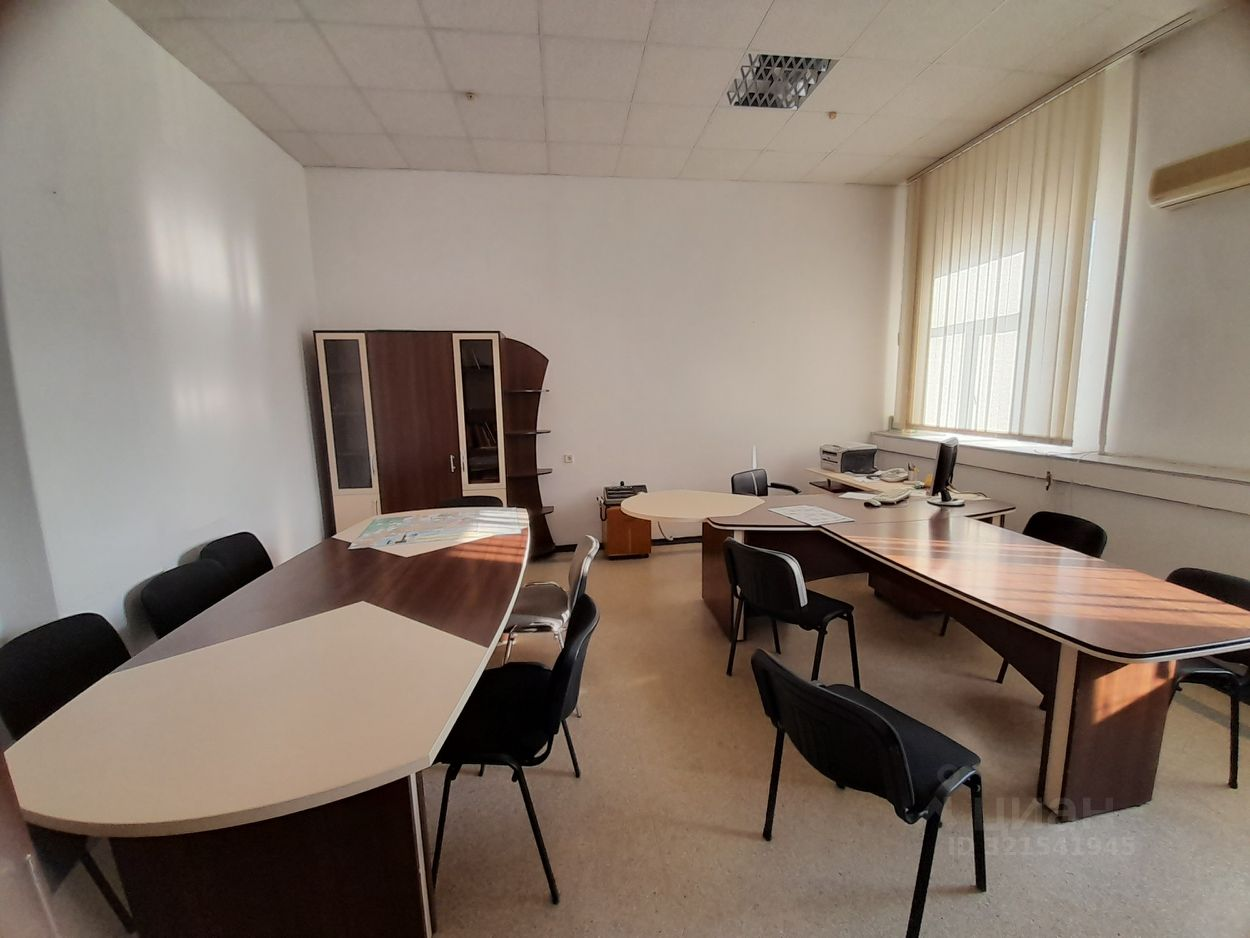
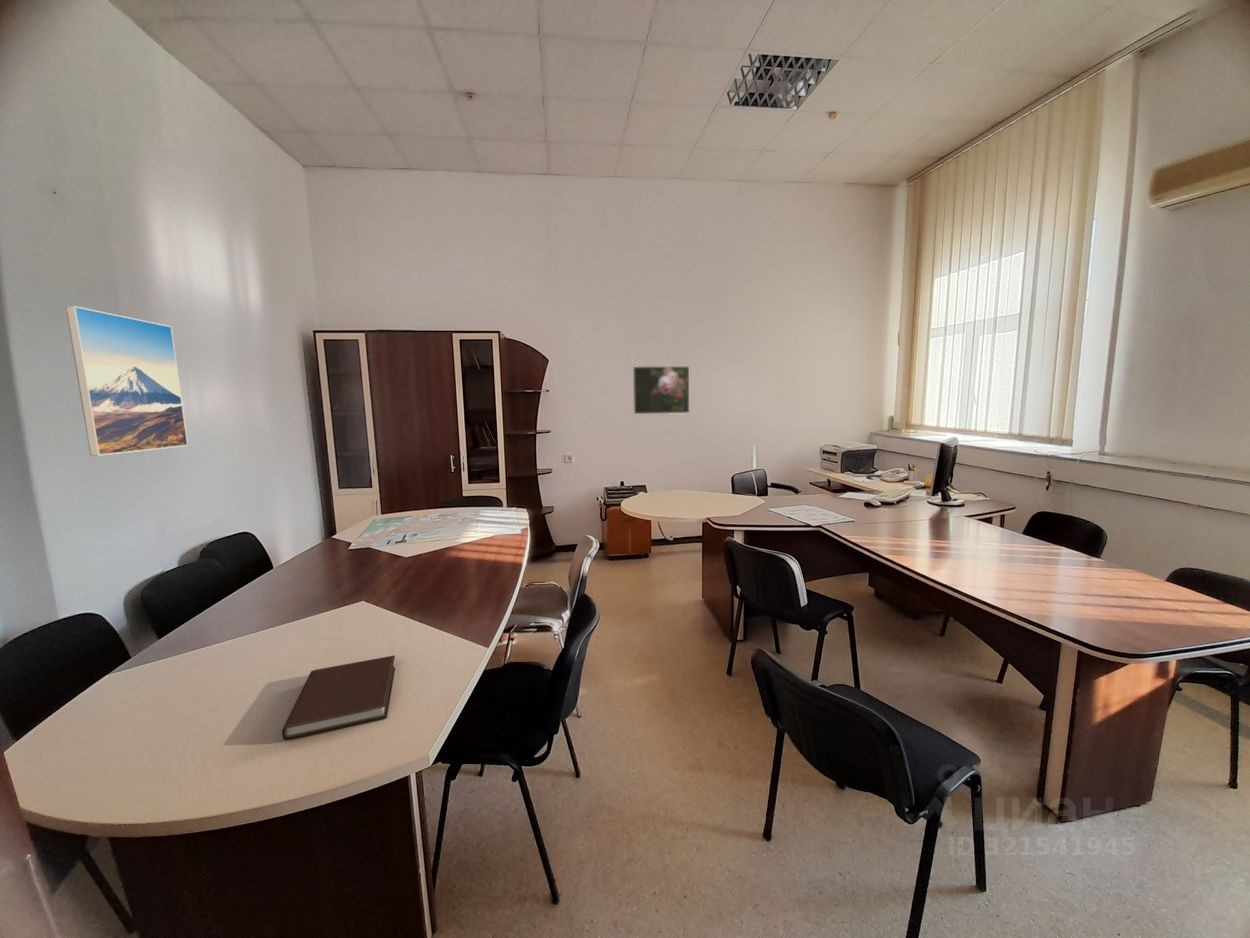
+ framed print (134, 384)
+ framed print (661, 390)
+ notebook (345, 692)
